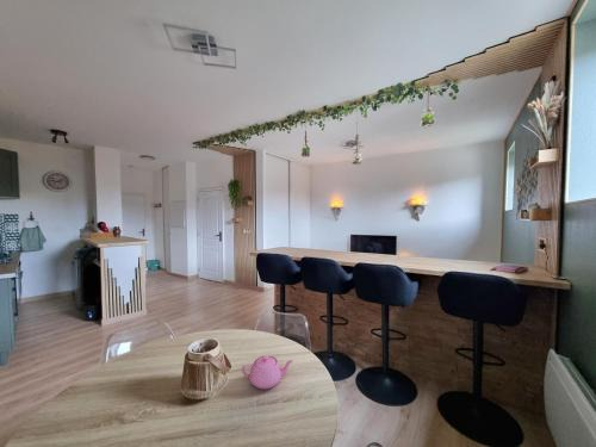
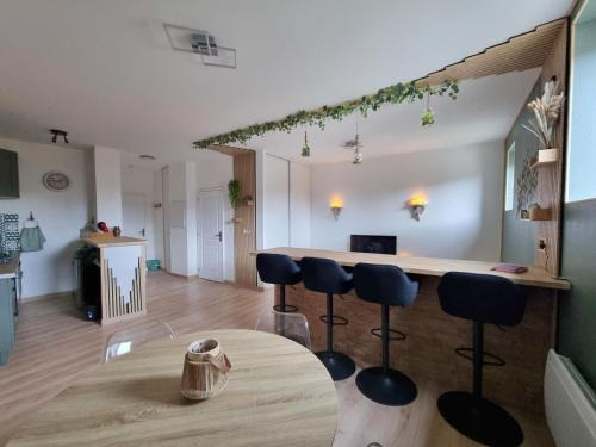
- teapot (267, 368)
